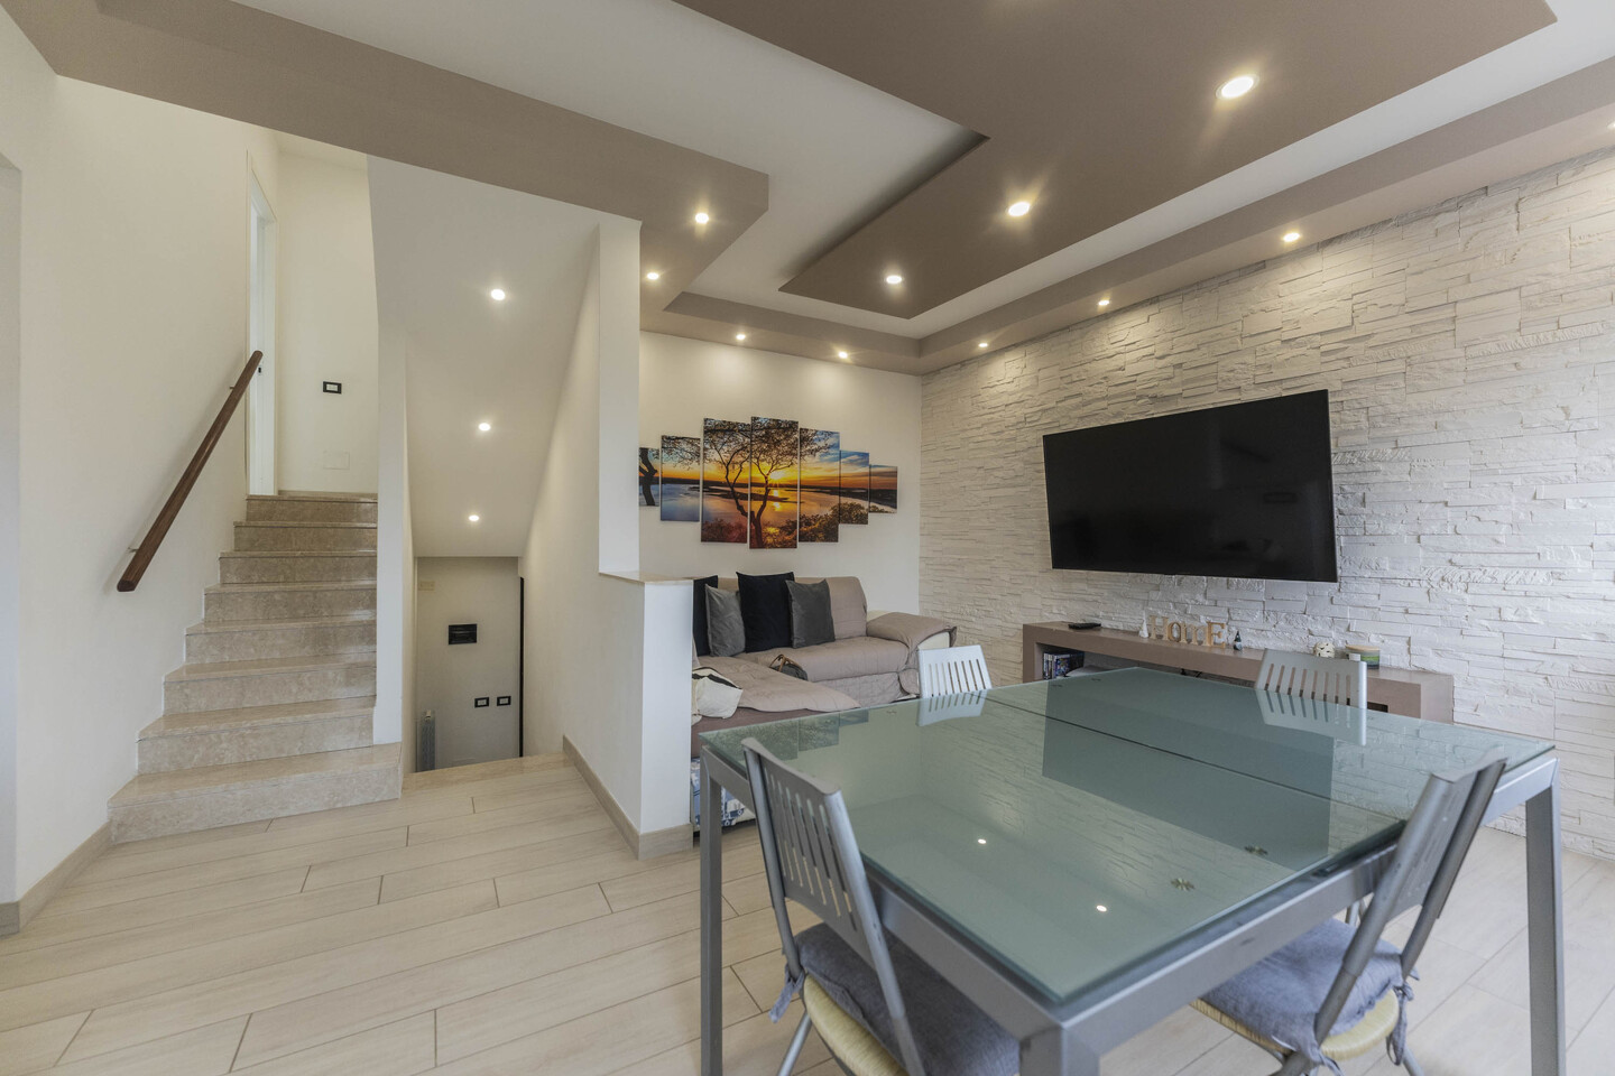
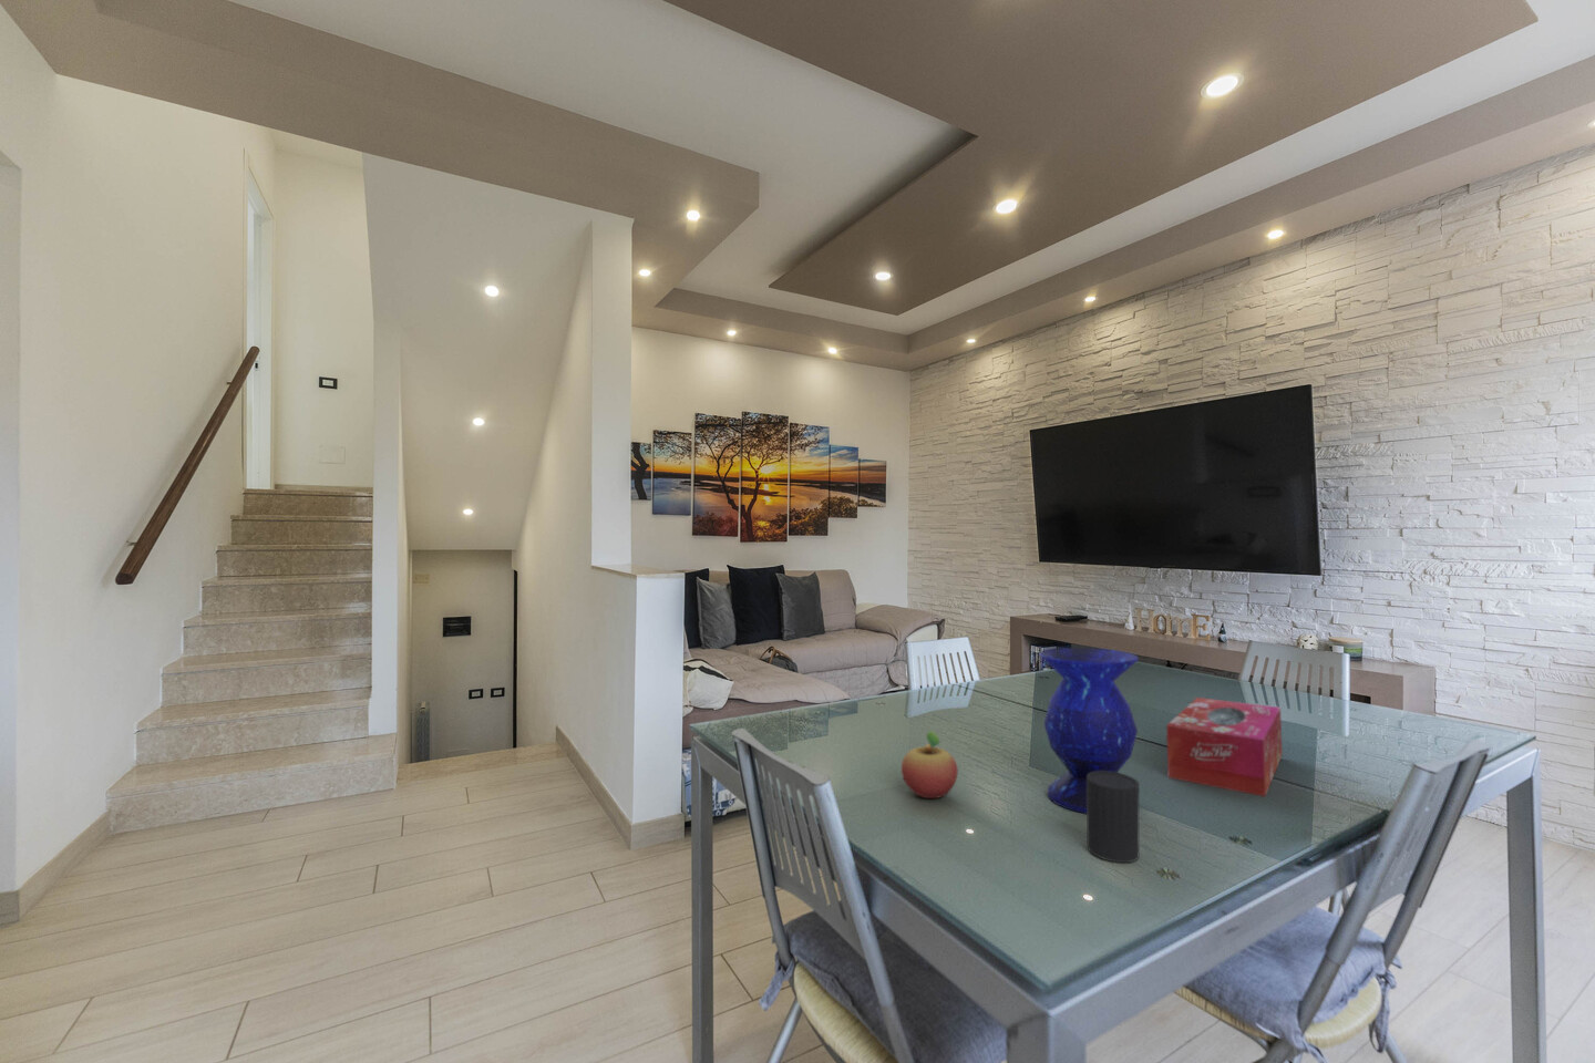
+ vase (1088, 726)
+ cup (1112, 815)
+ fruit (928, 765)
+ tissue box (1226, 740)
